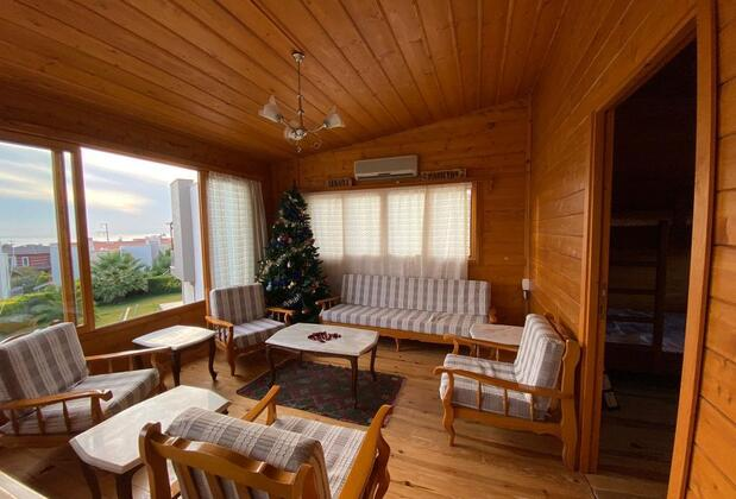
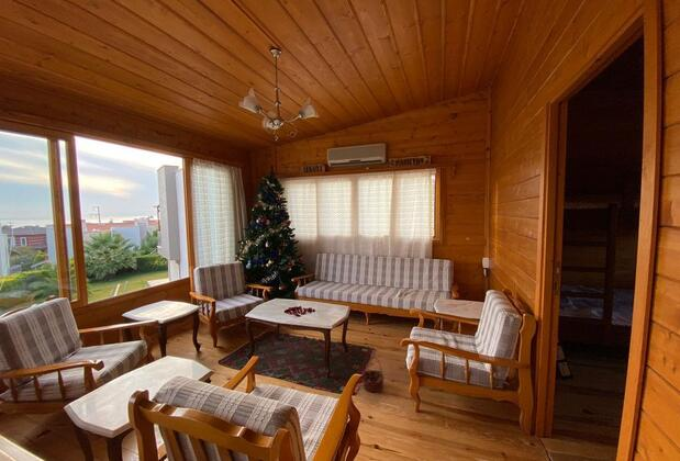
+ basket (372, 371)
